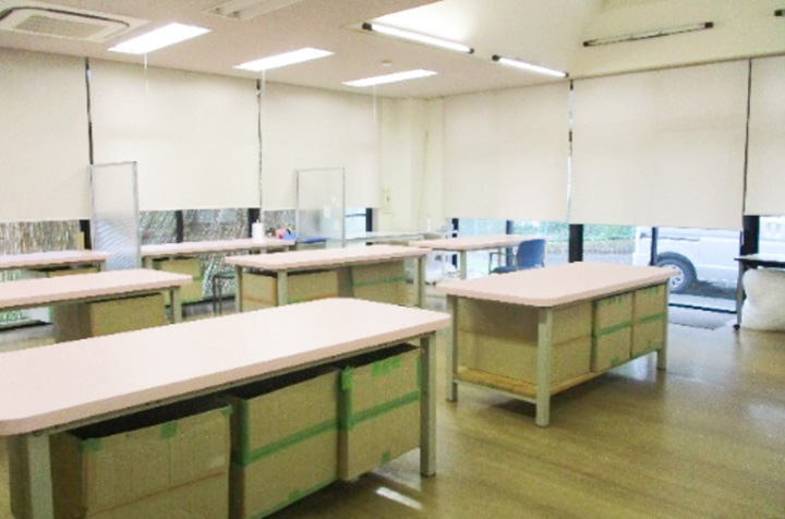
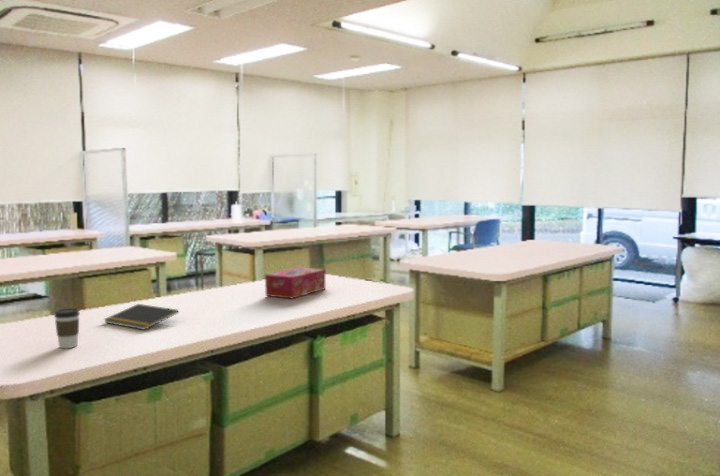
+ notepad (141, 316)
+ coffee cup (67, 328)
+ tissue box (296, 282)
